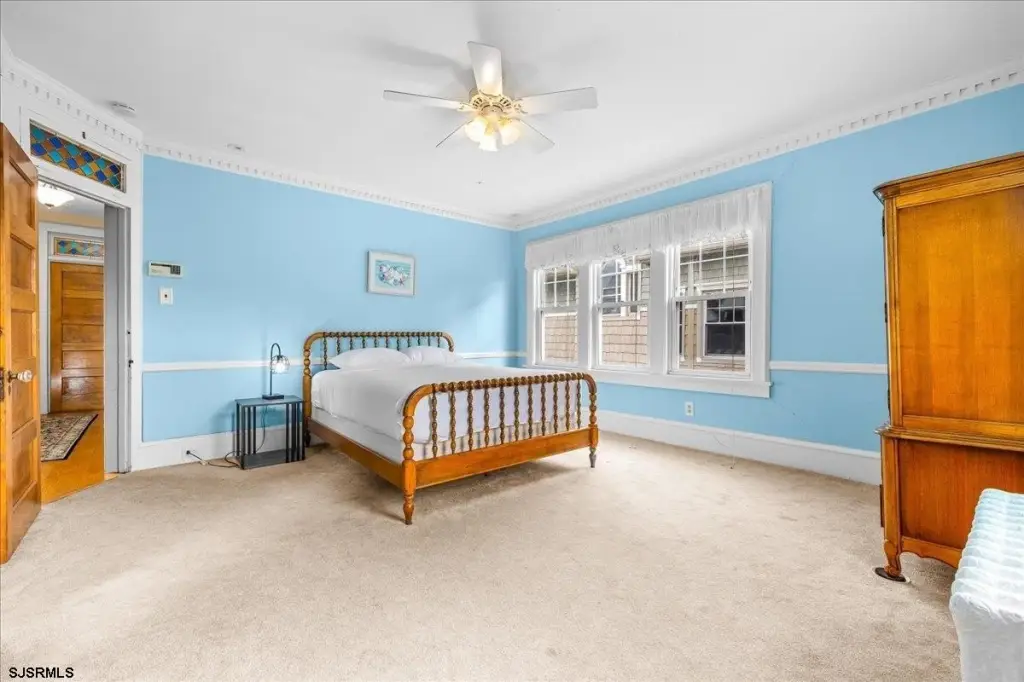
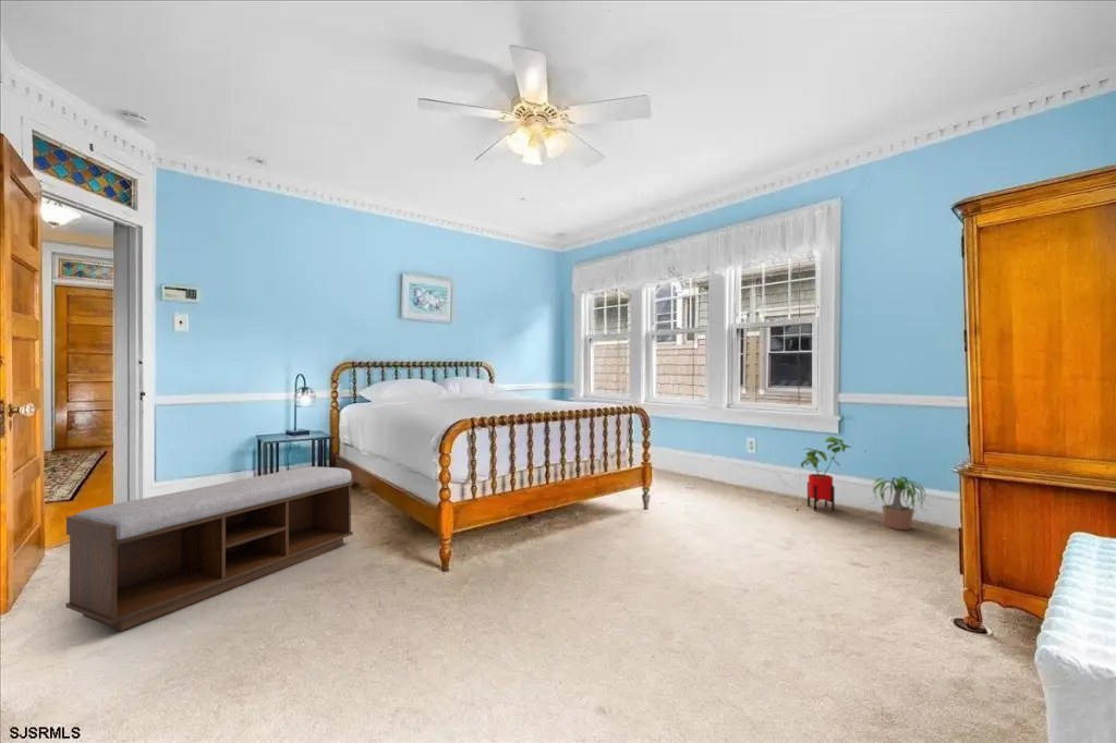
+ house plant (824, 473)
+ potted plant (900, 502)
+ bench (236, 528)
